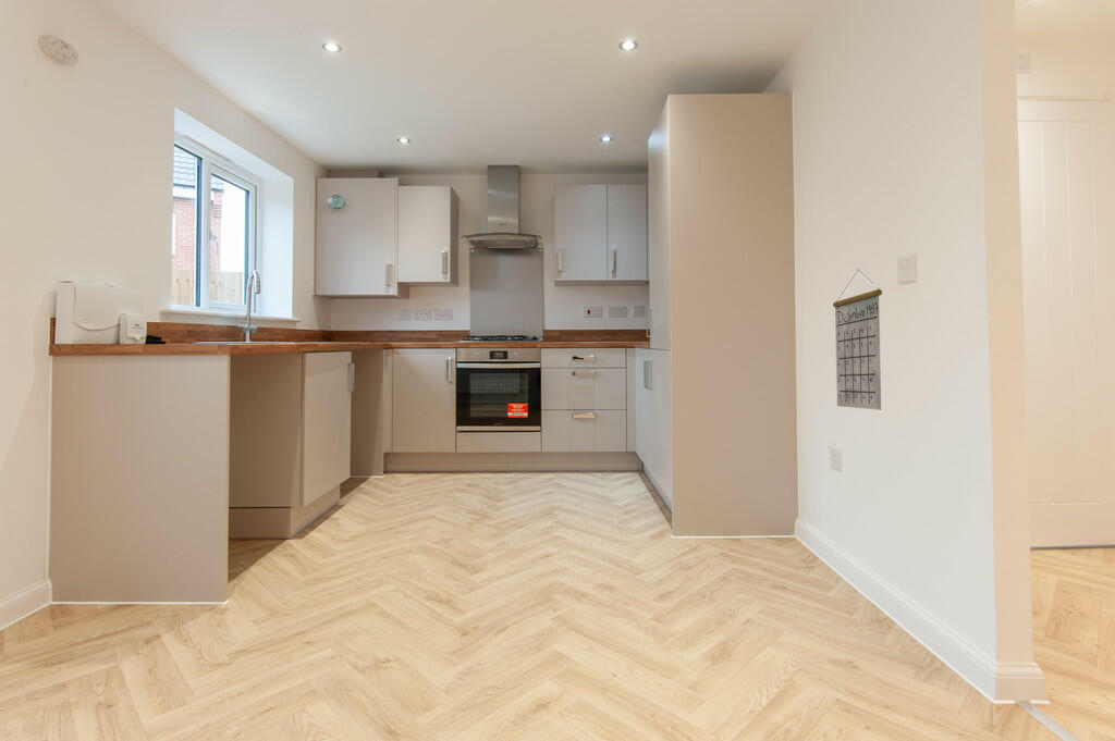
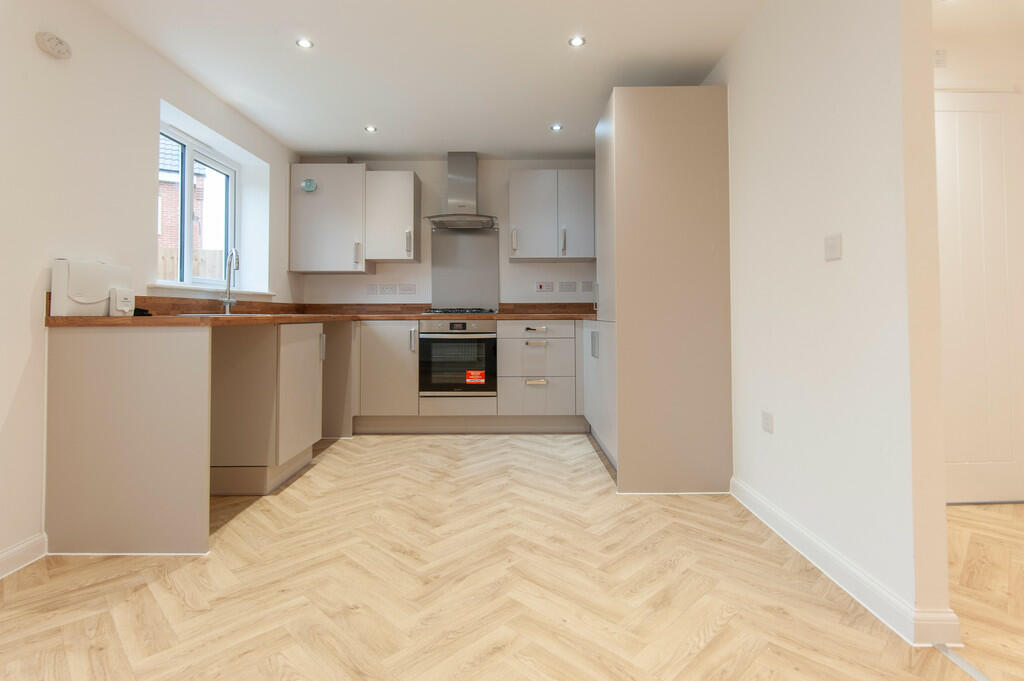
- calendar (856, 338)
